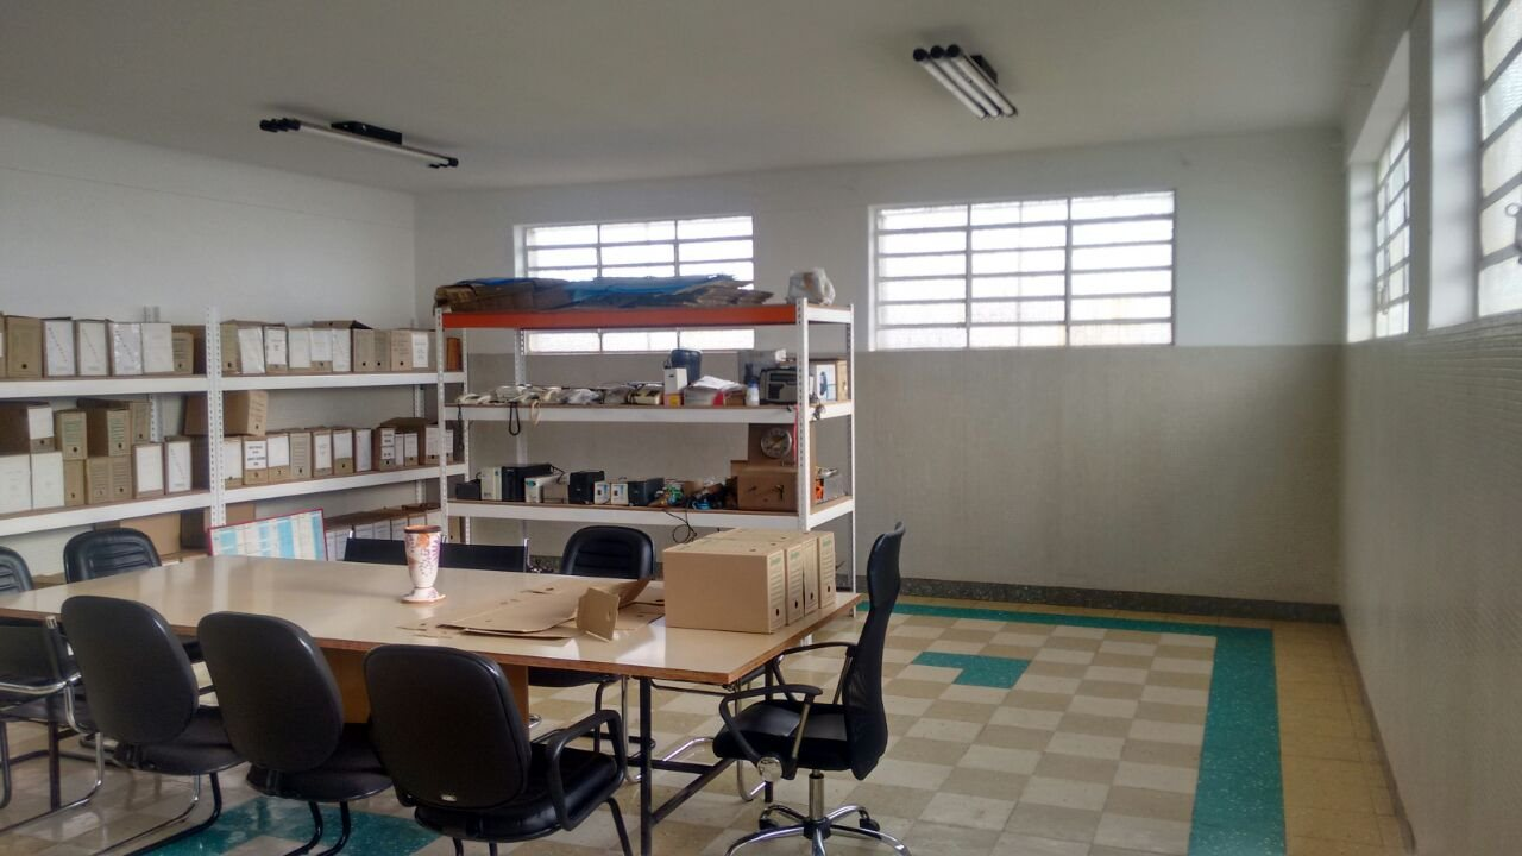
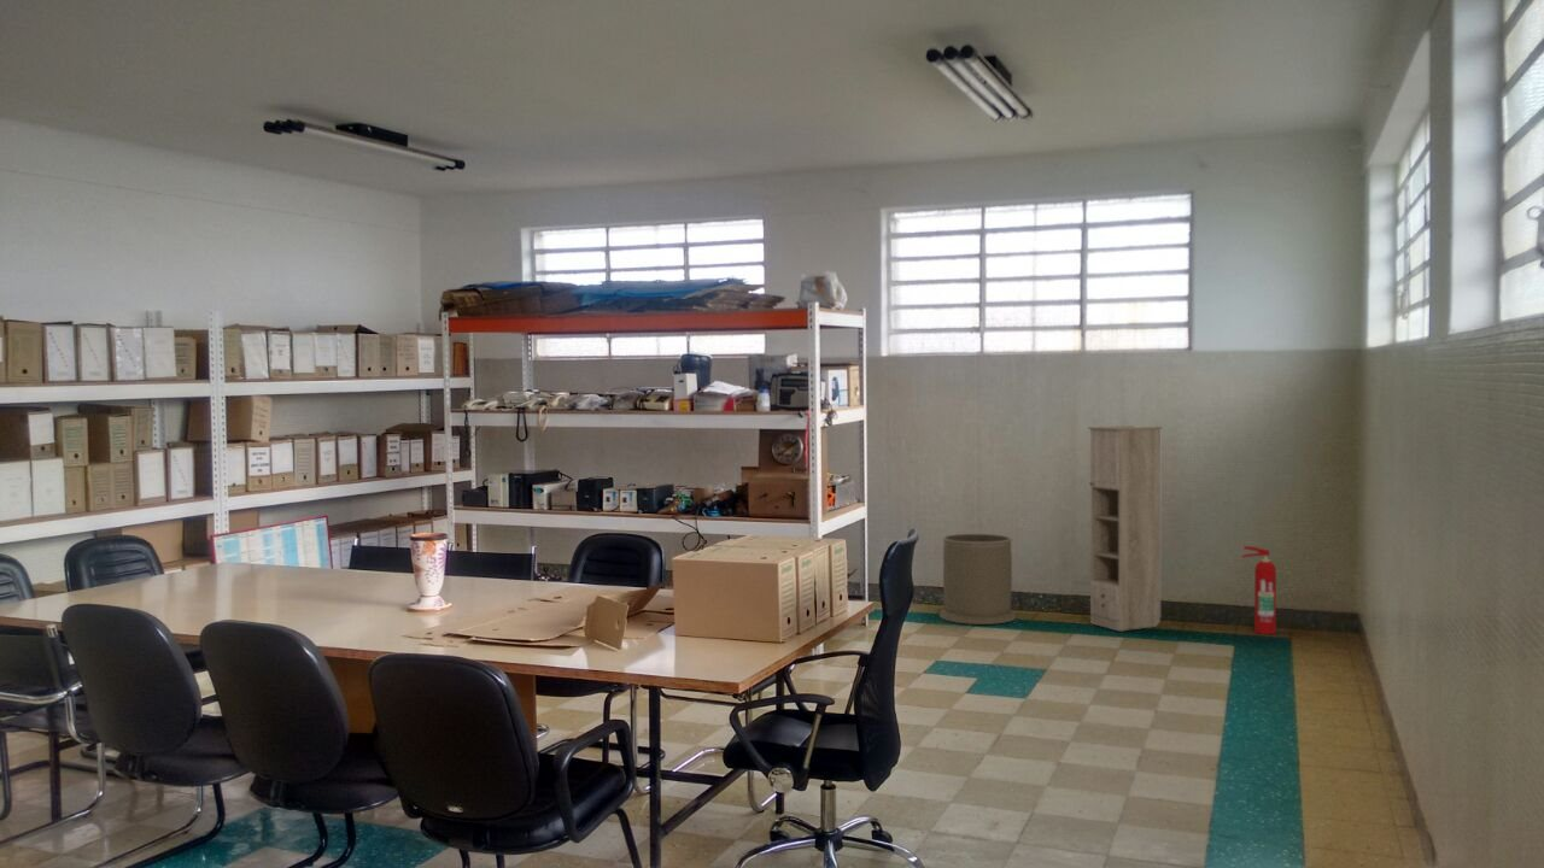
+ trash can (977, 576)
+ fire extinguisher (1258, 588)
+ storage cabinet (1124, 526)
